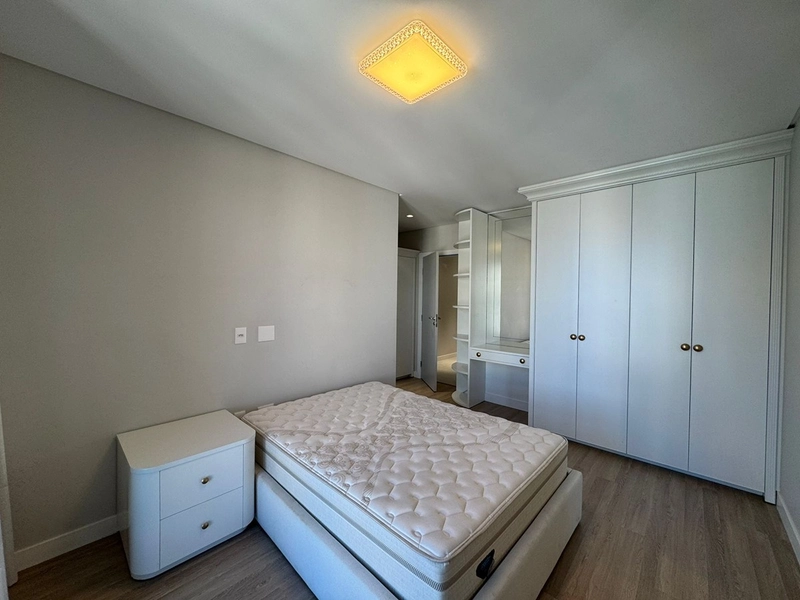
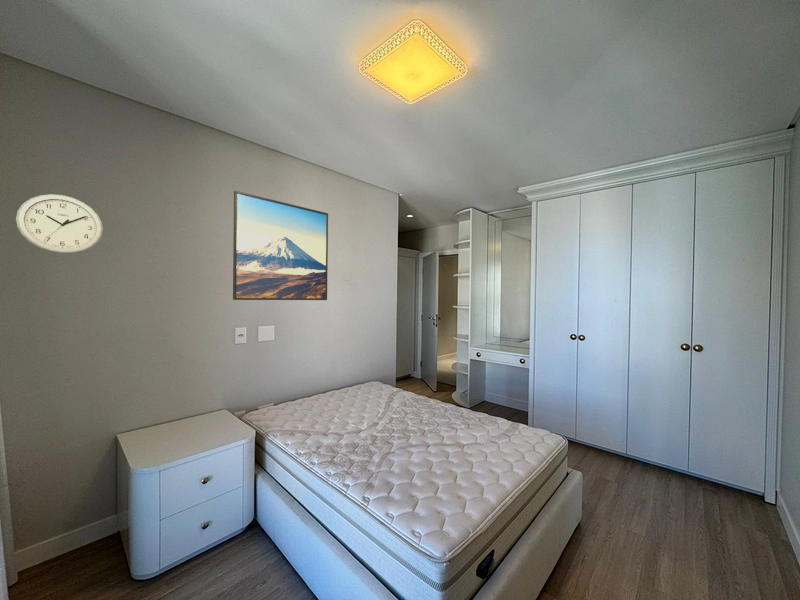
+ wall clock (62, 224)
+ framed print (285, 251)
